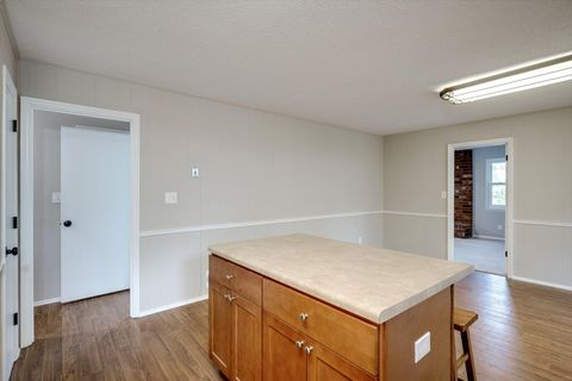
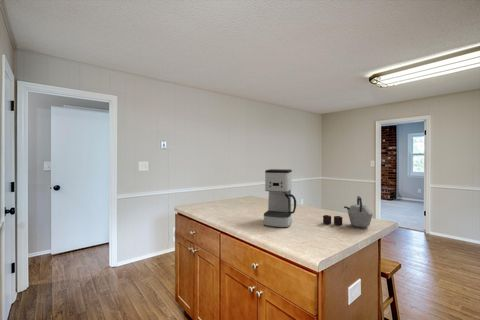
+ coffee maker (280, 196)
+ kettle (347, 209)
